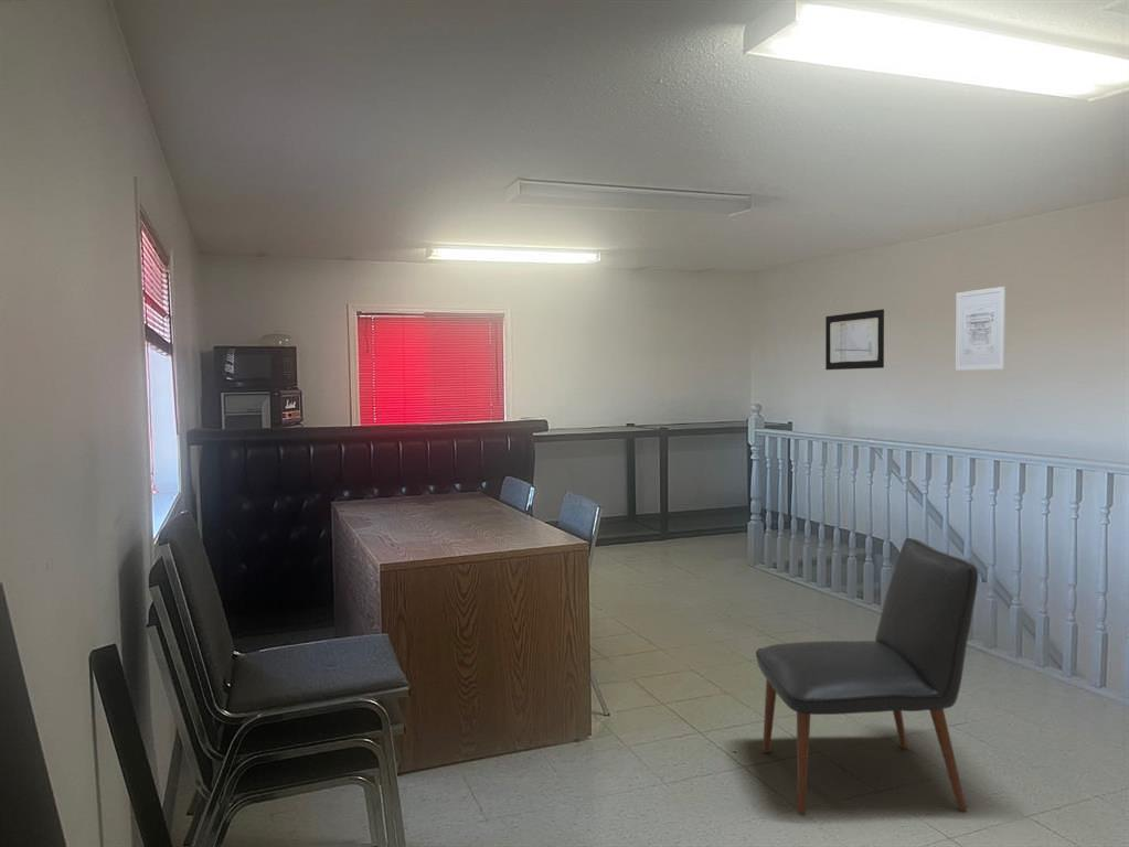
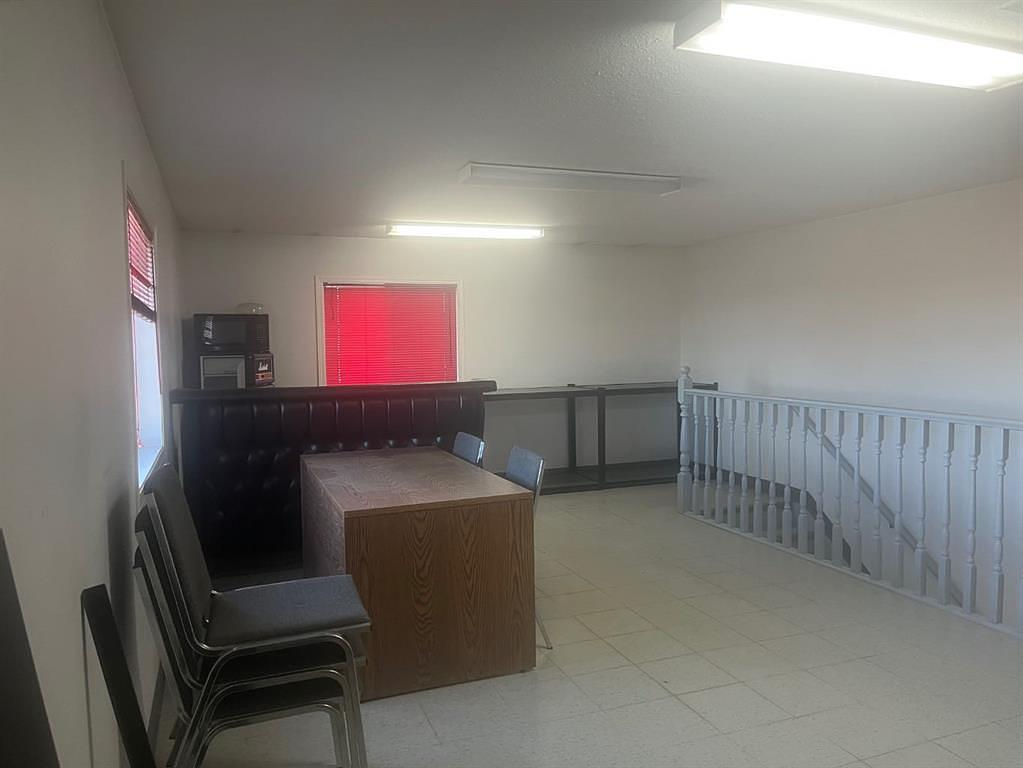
- chair (856, 664)
- wall art (979, 330)
- wall art (853, 341)
